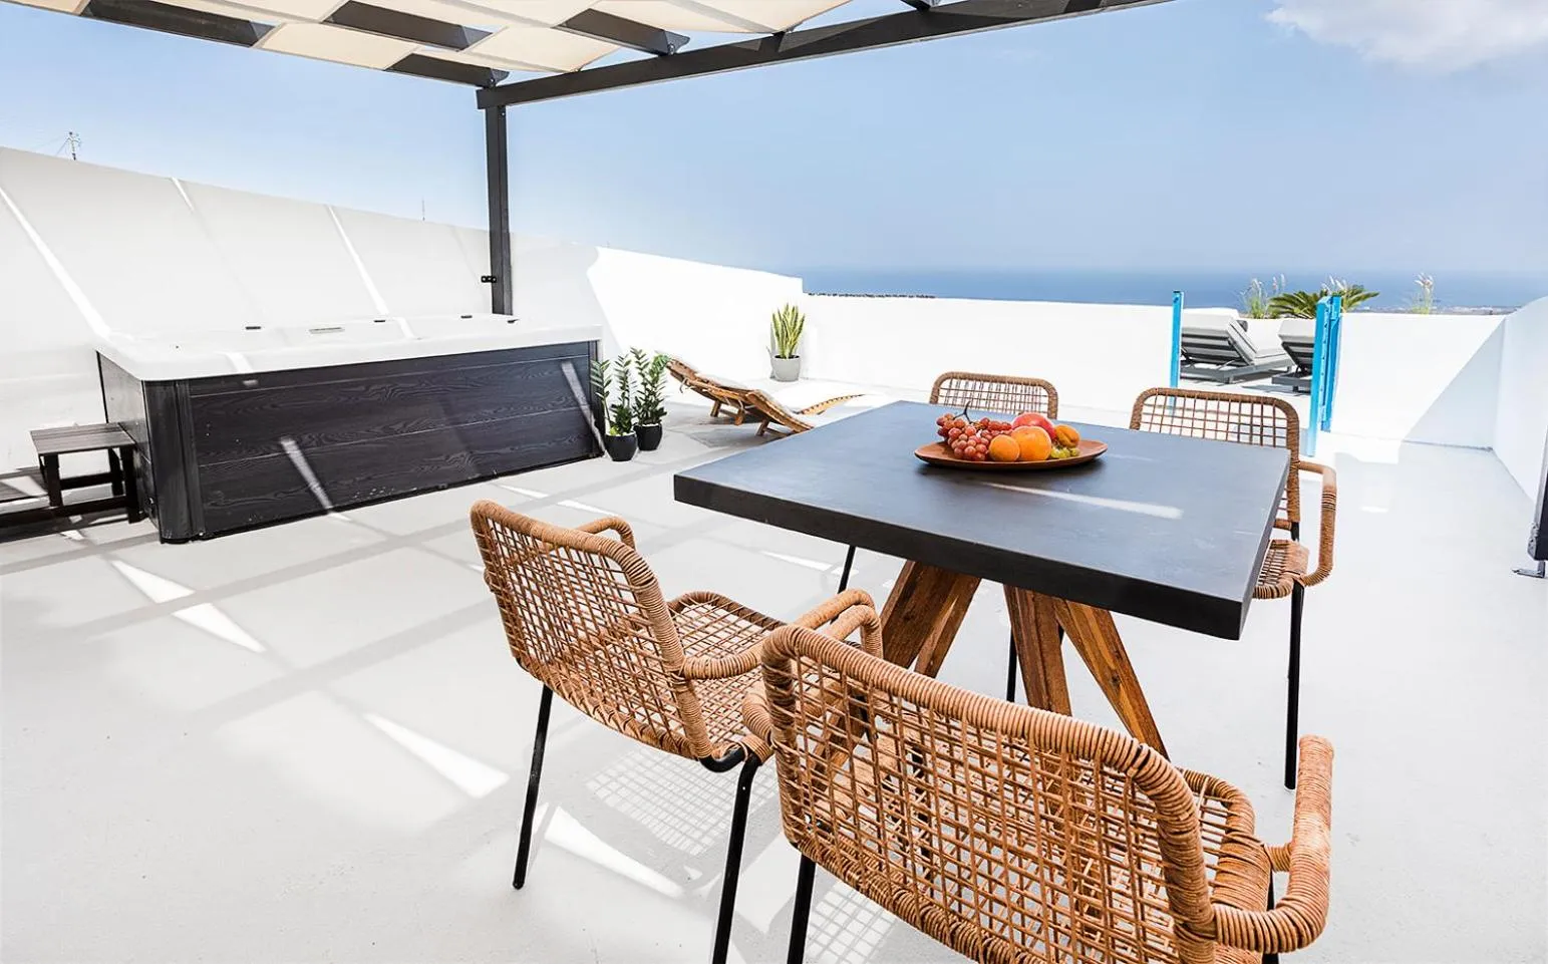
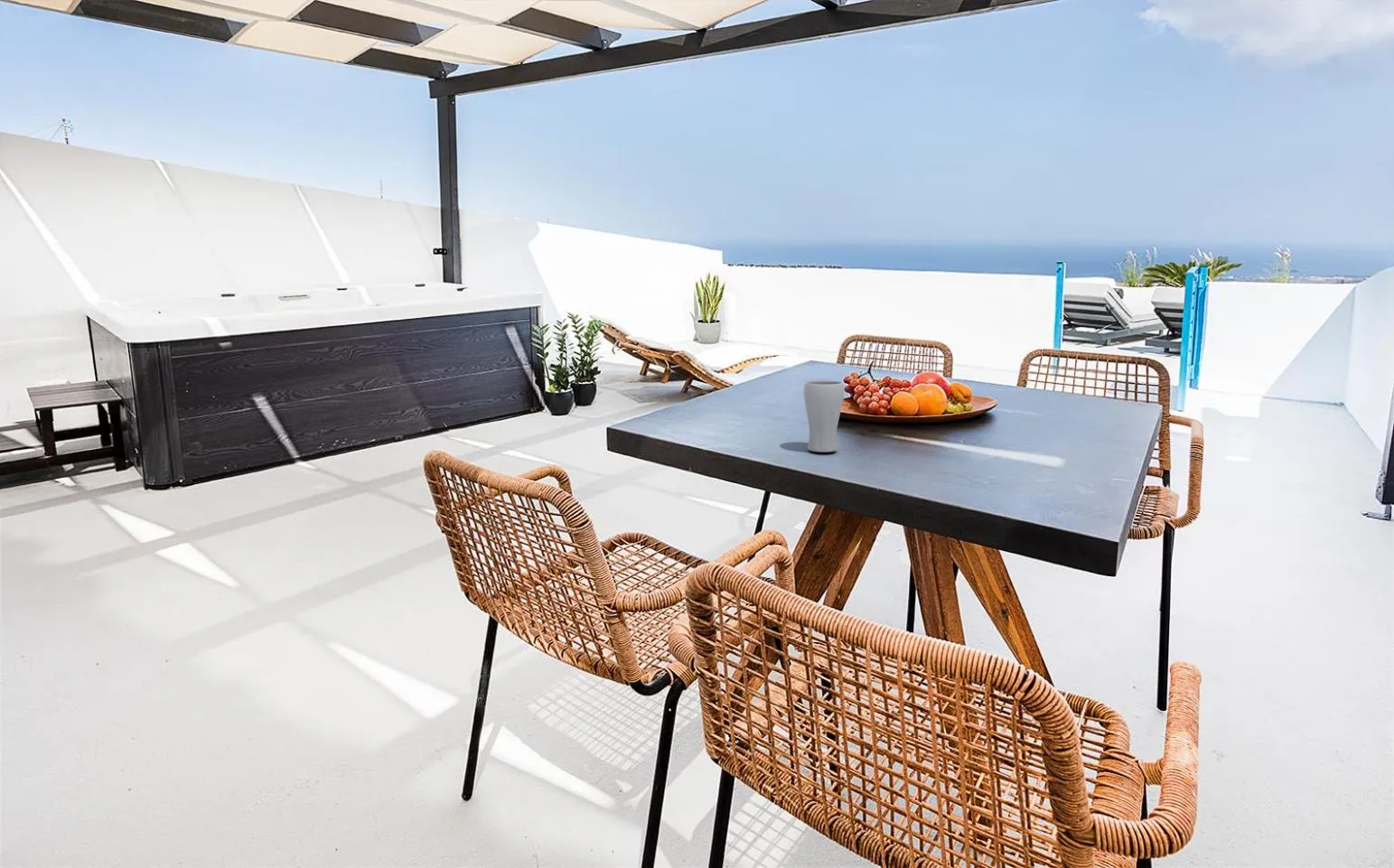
+ drinking glass (823, 416)
